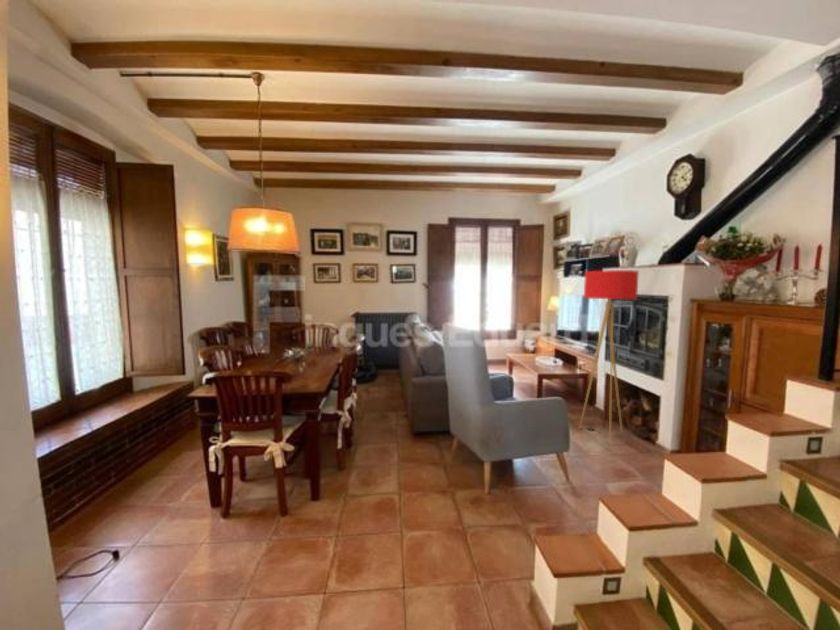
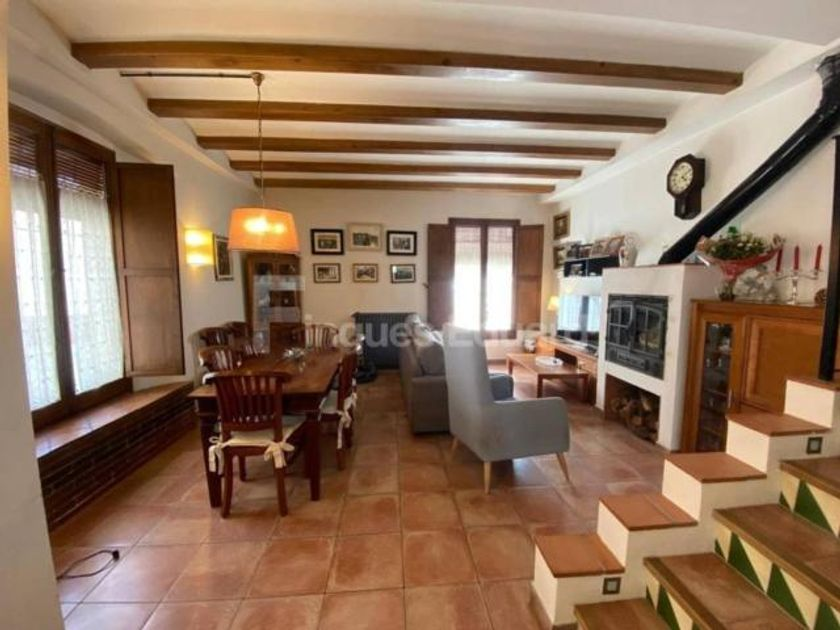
- floor lamp (608, 355)
